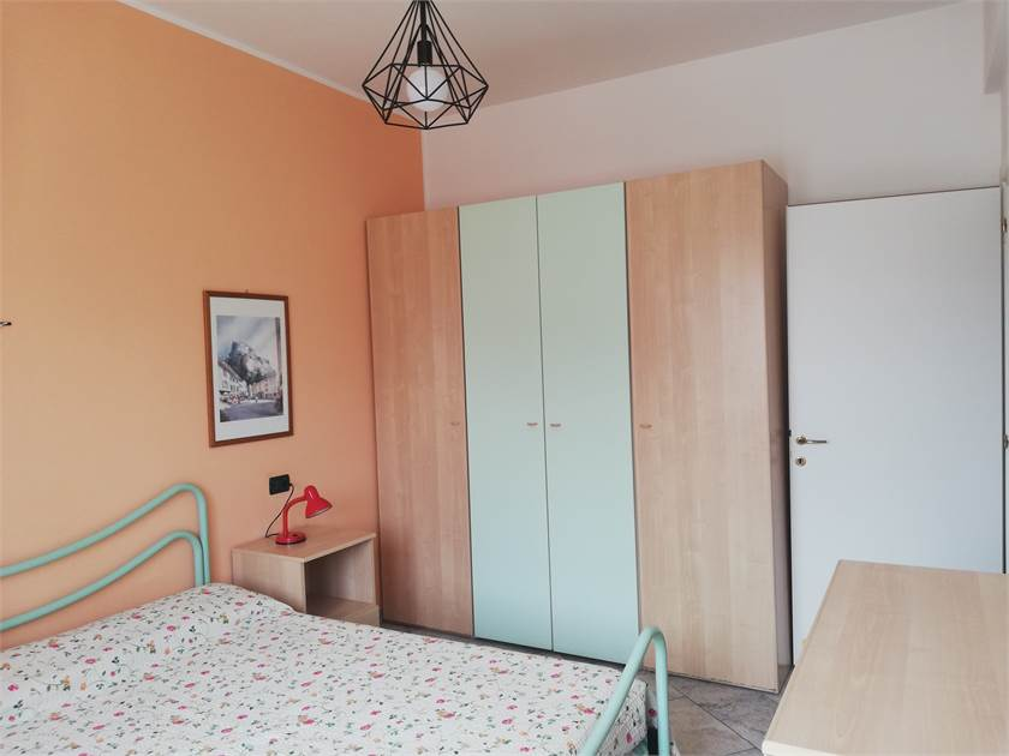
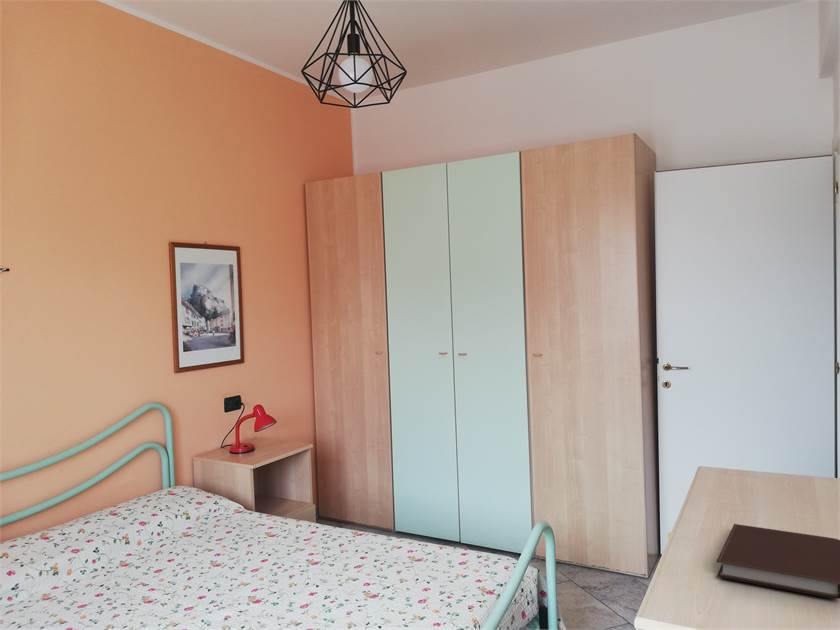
+ notebook (781, 557)
